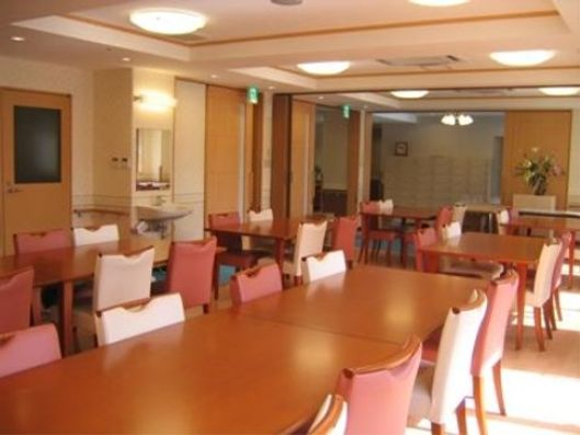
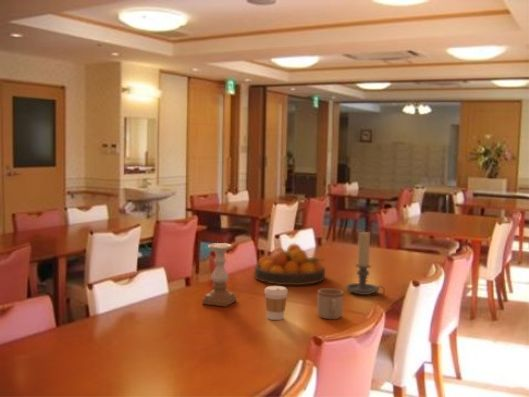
+ fruit bowl (289, 262)
+ mug (330, 304)
+ candle holder (219, 273)
+ candle holder (366, 262)
+ coffee cup (275, 302)
